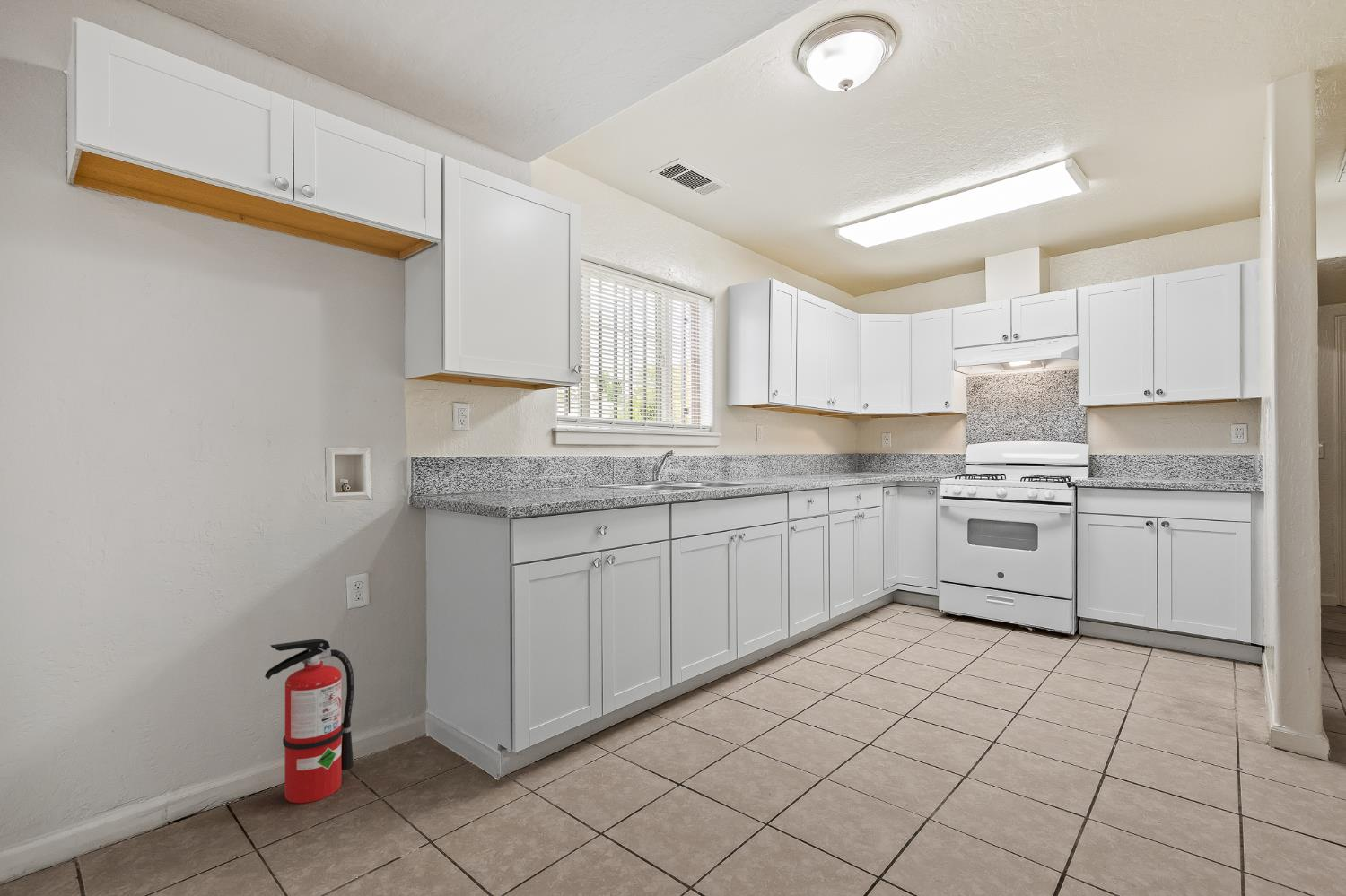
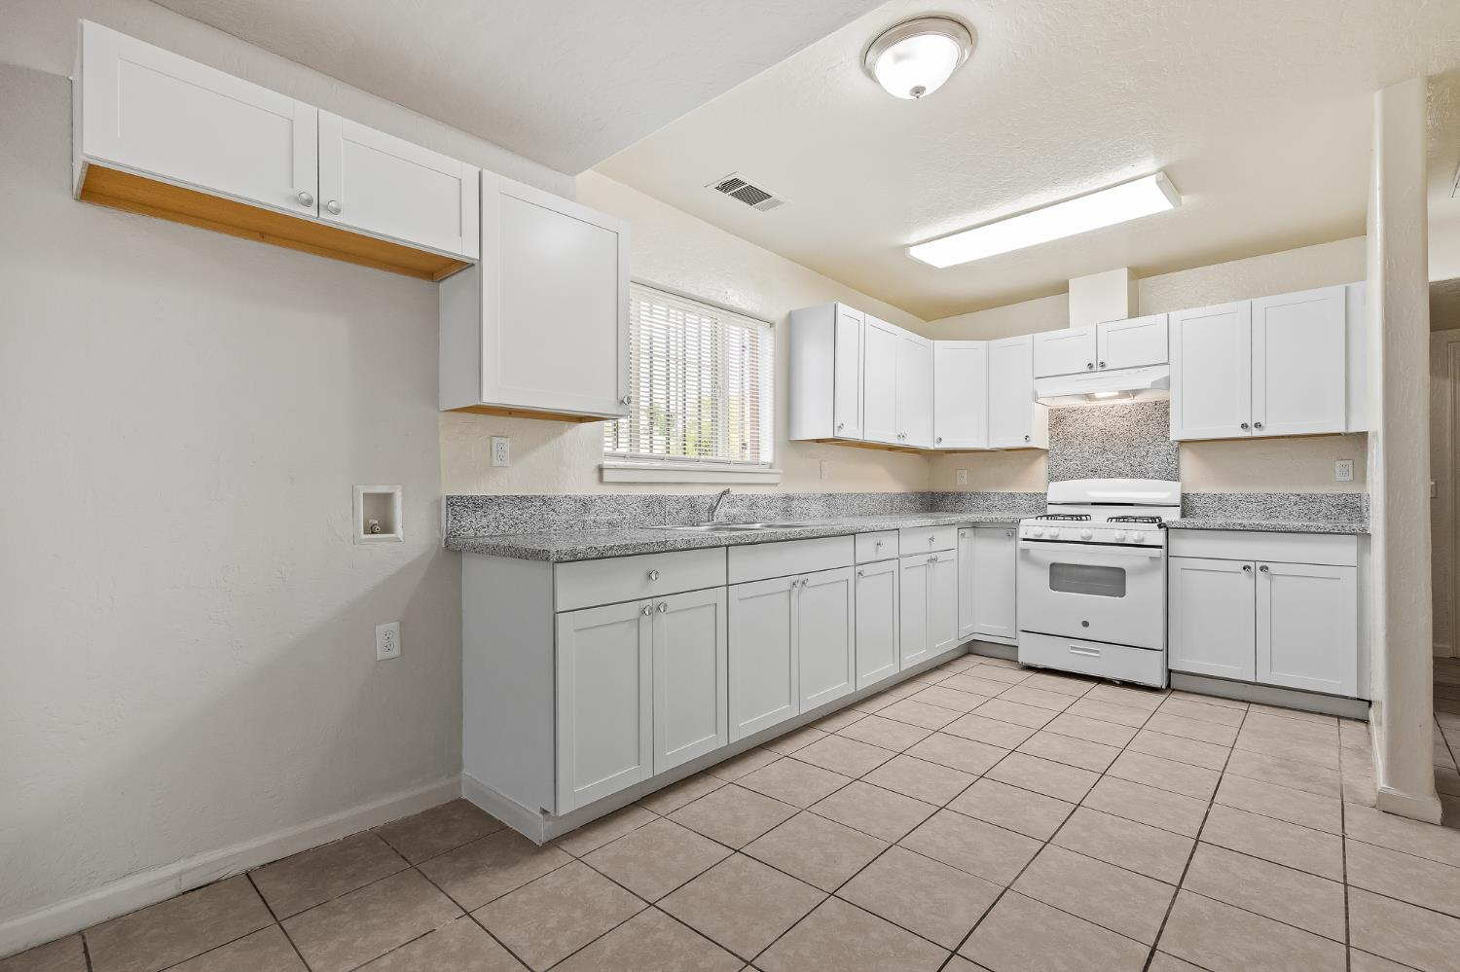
- fire extinguisher (315, 716)
